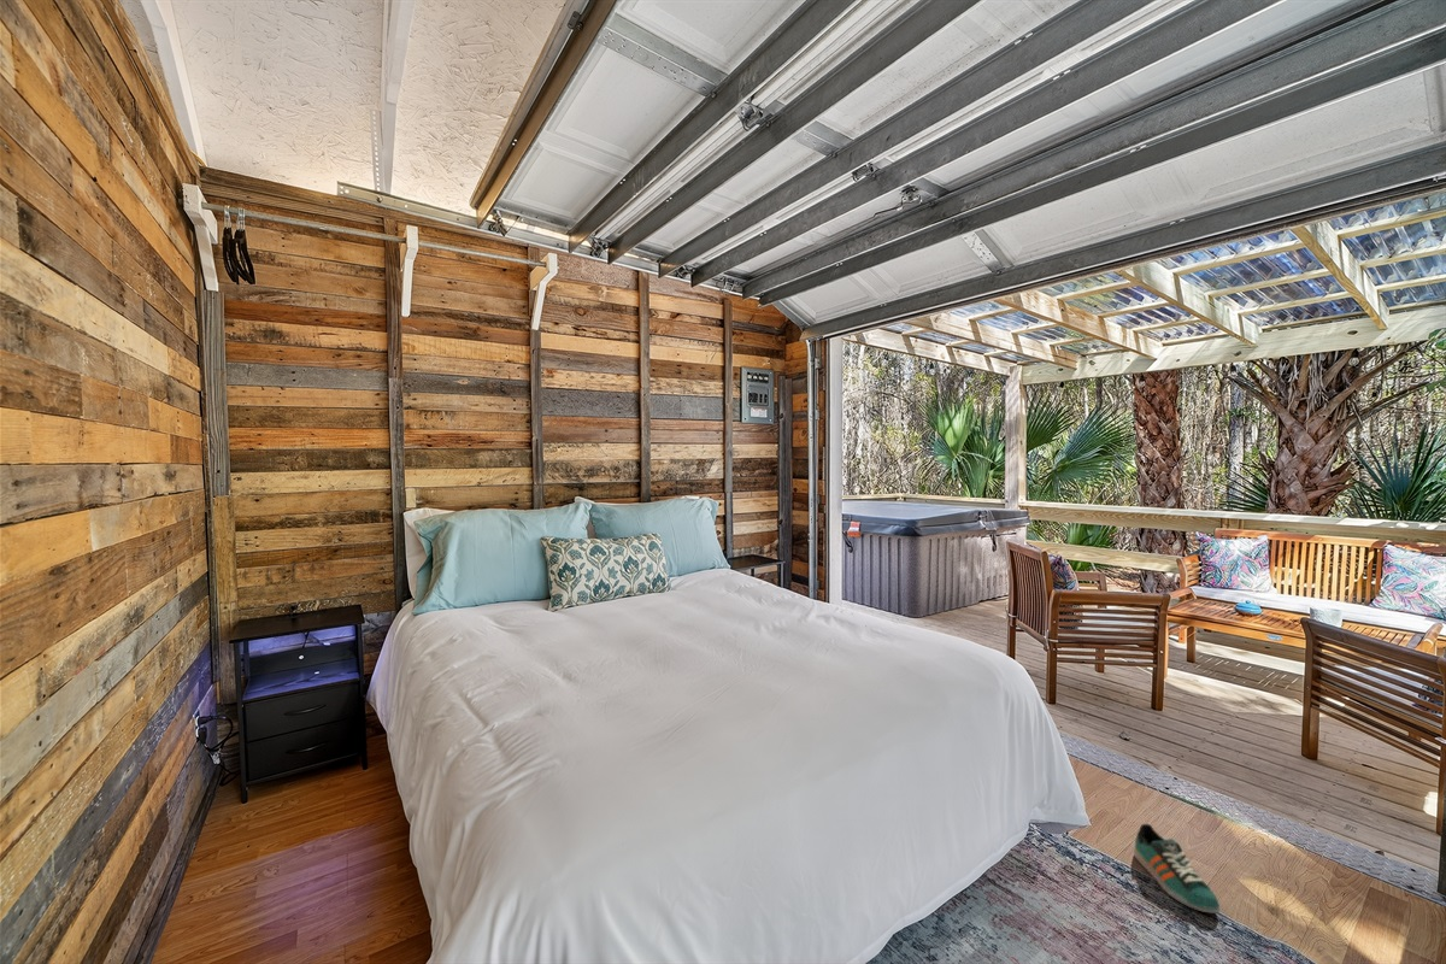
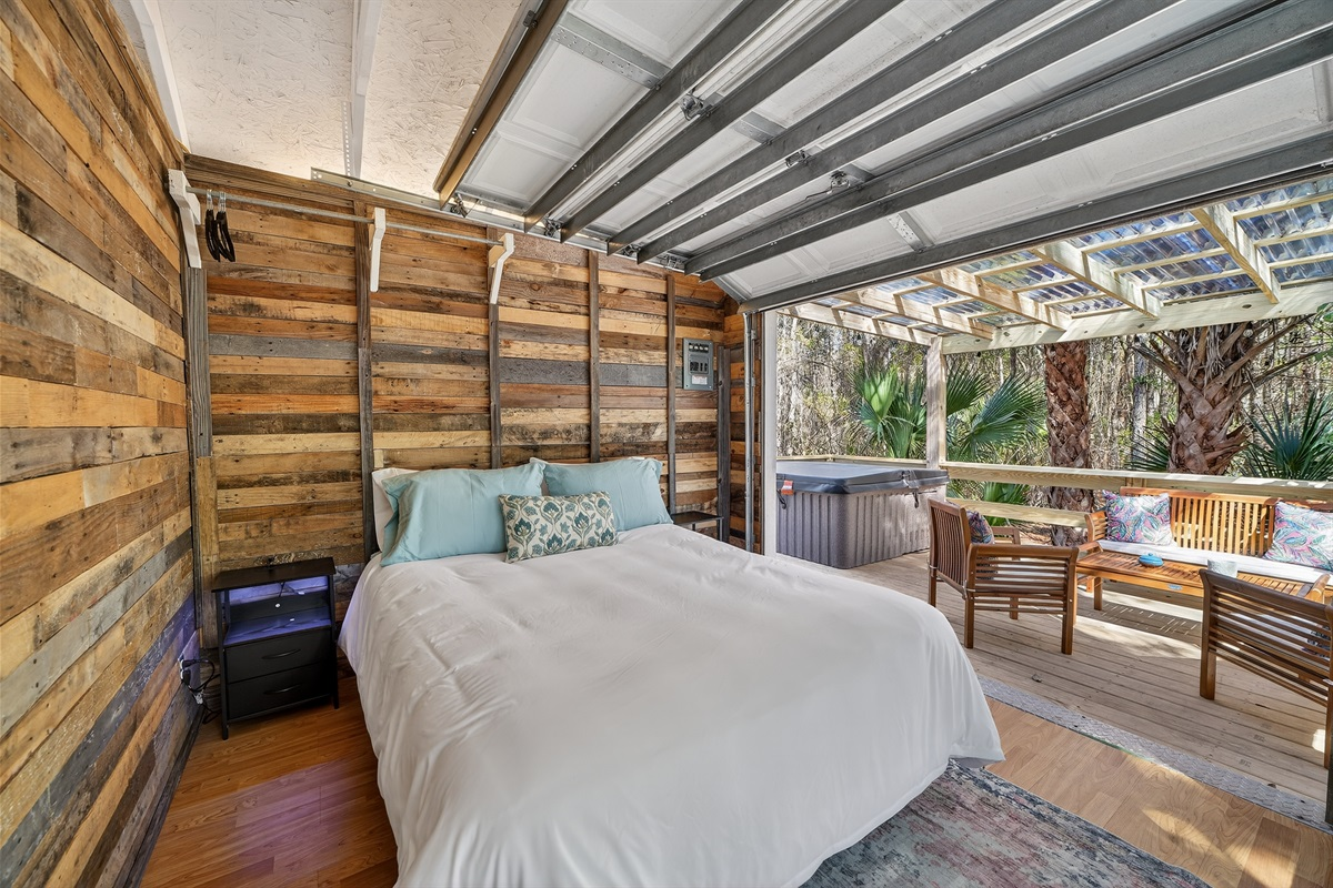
- sneaker (1171, 864)
